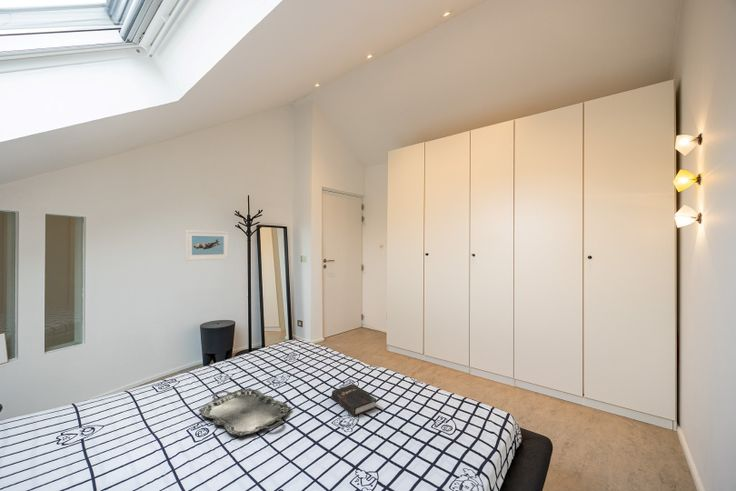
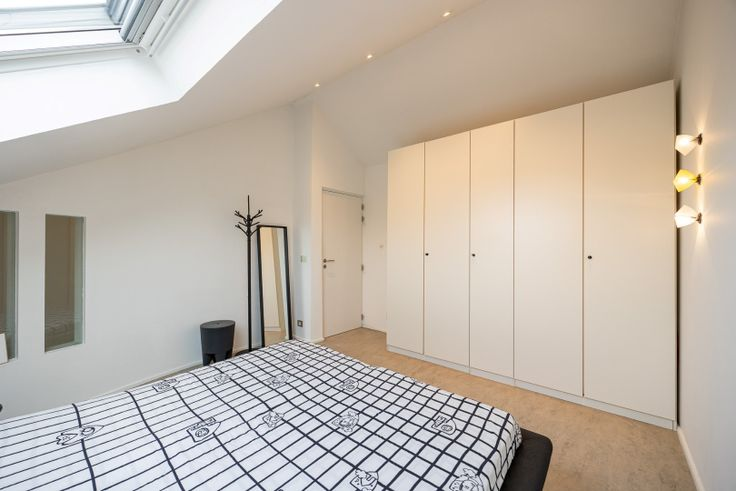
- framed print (208, 245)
- serving tray (245, 409)
- hardback book (353, 399)
